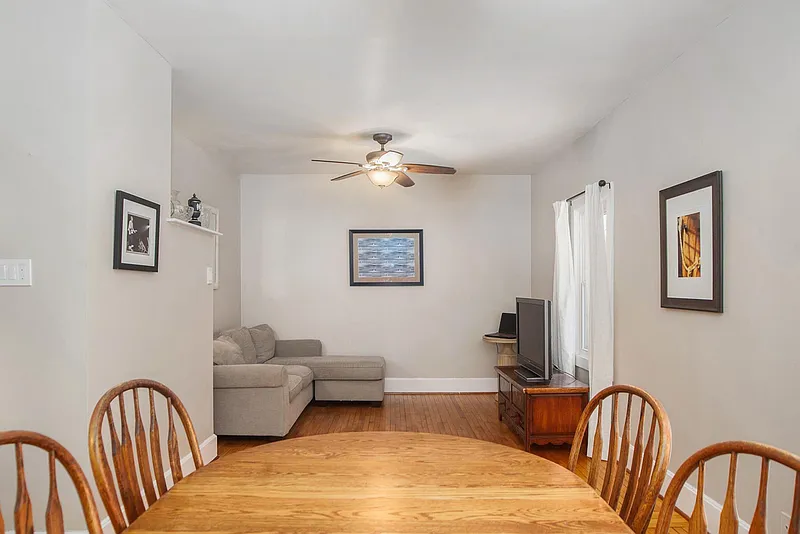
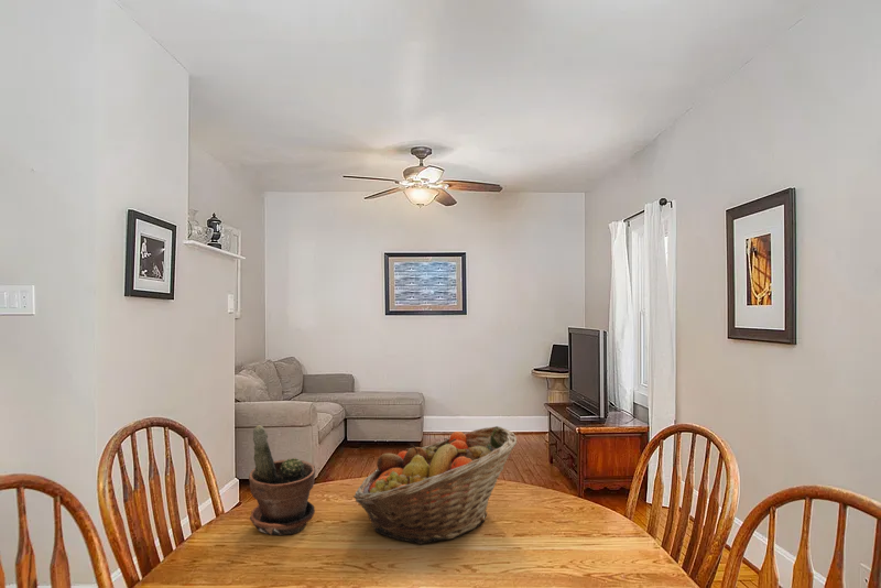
+ fruit basket (437, 476)
+ potted plant (282, 475)
